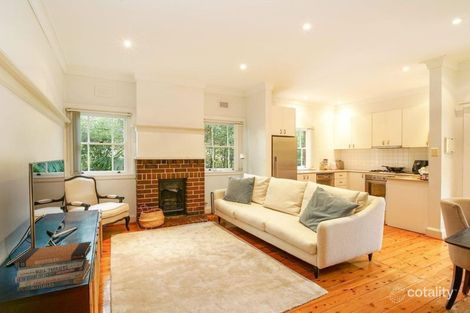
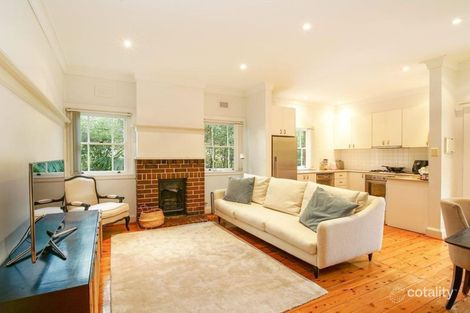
- book stack (56, 265)
